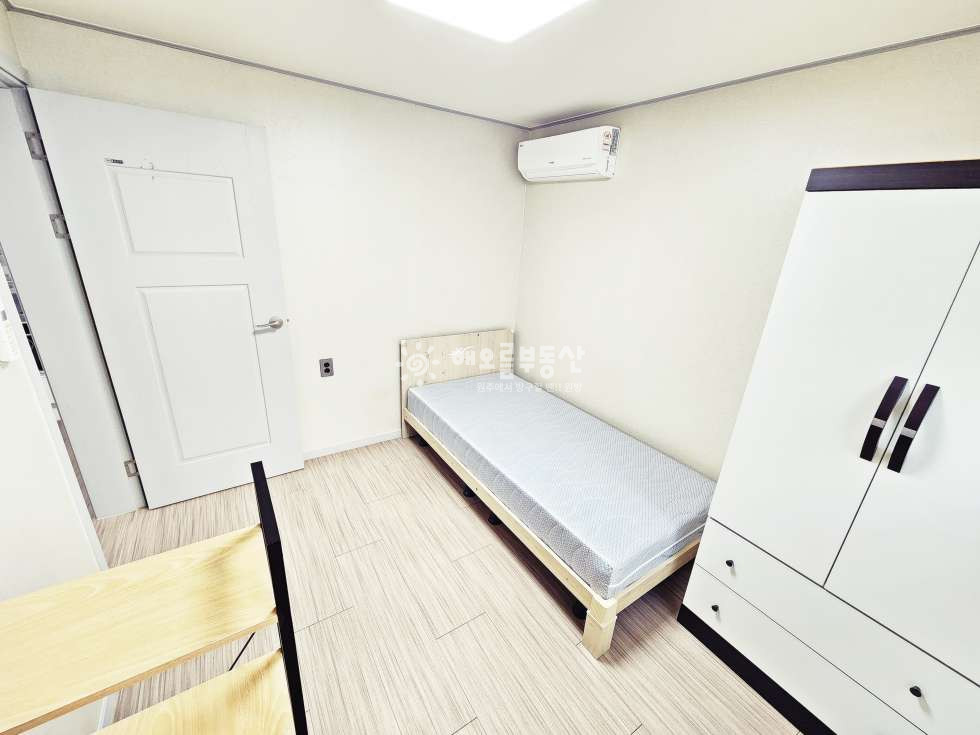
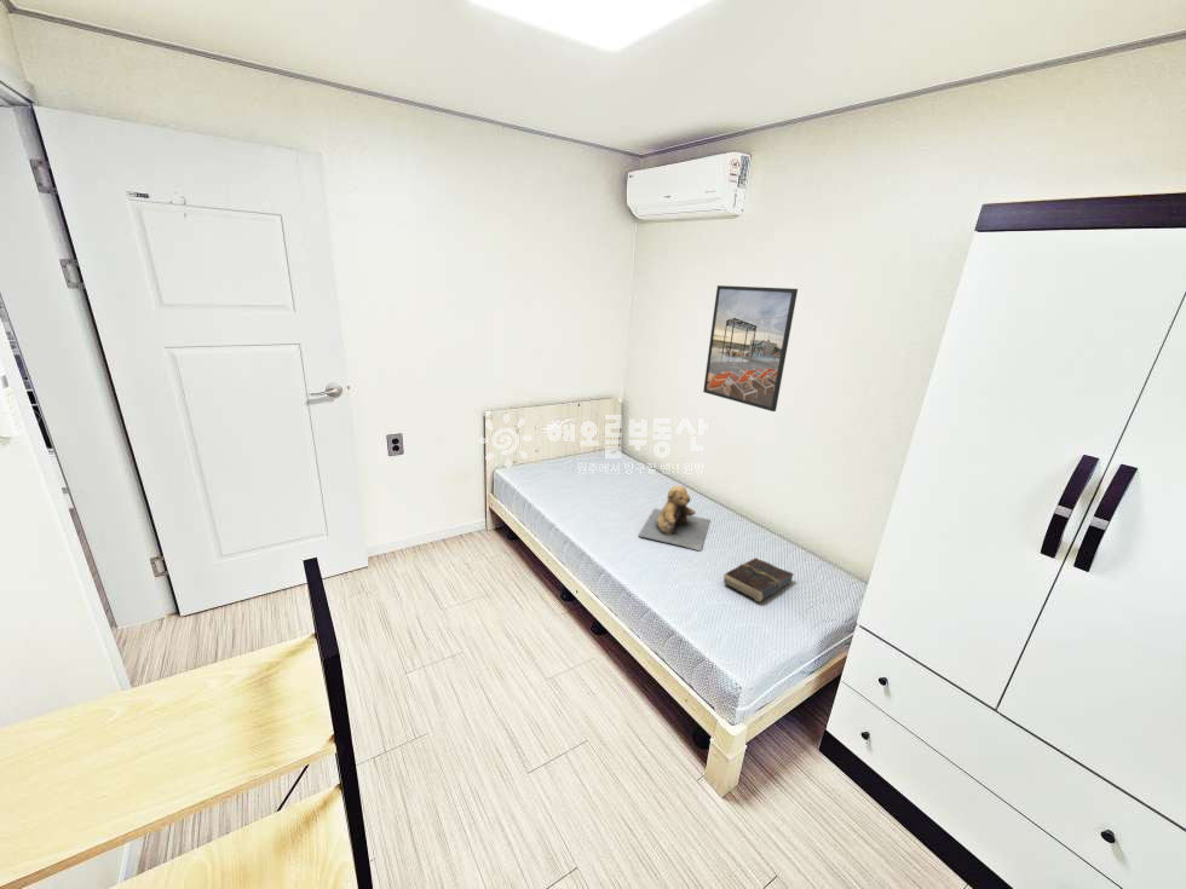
+ book (758, 577)
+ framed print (745, 346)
+ teddy bear (678, 508)
